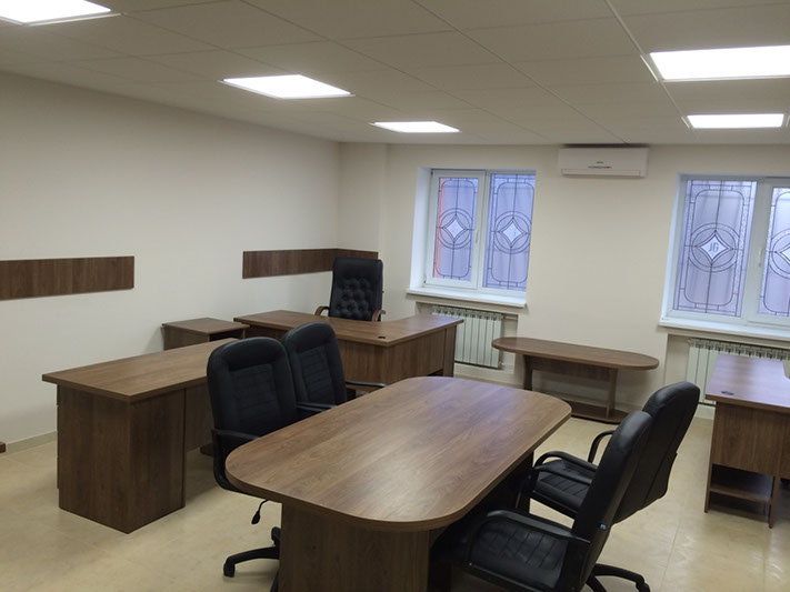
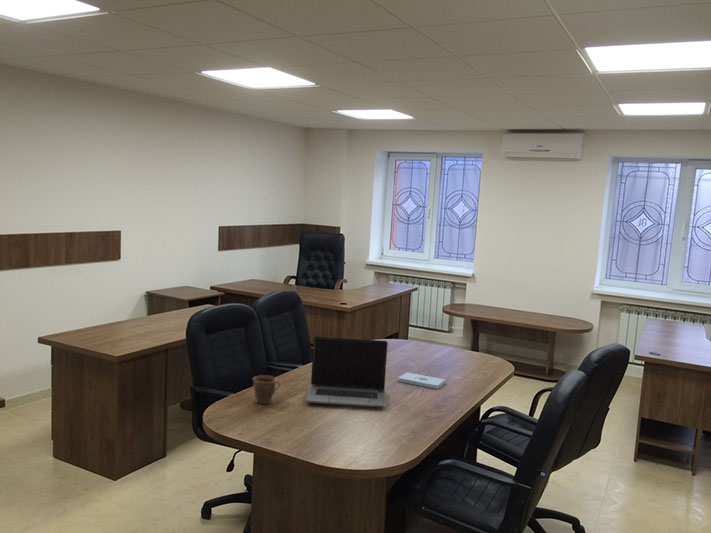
+ notepad (421, 380)
+ mug (266, 390)
+ laptop computer (348, 371)
